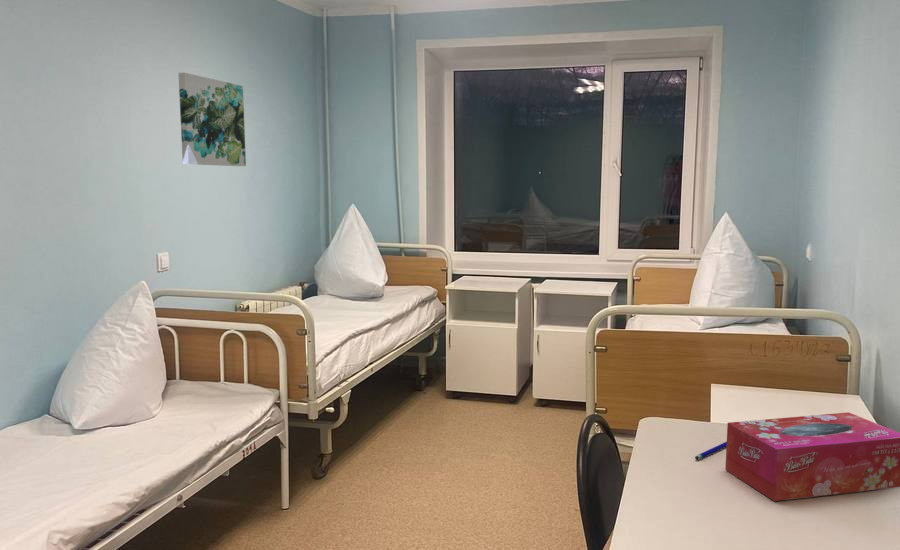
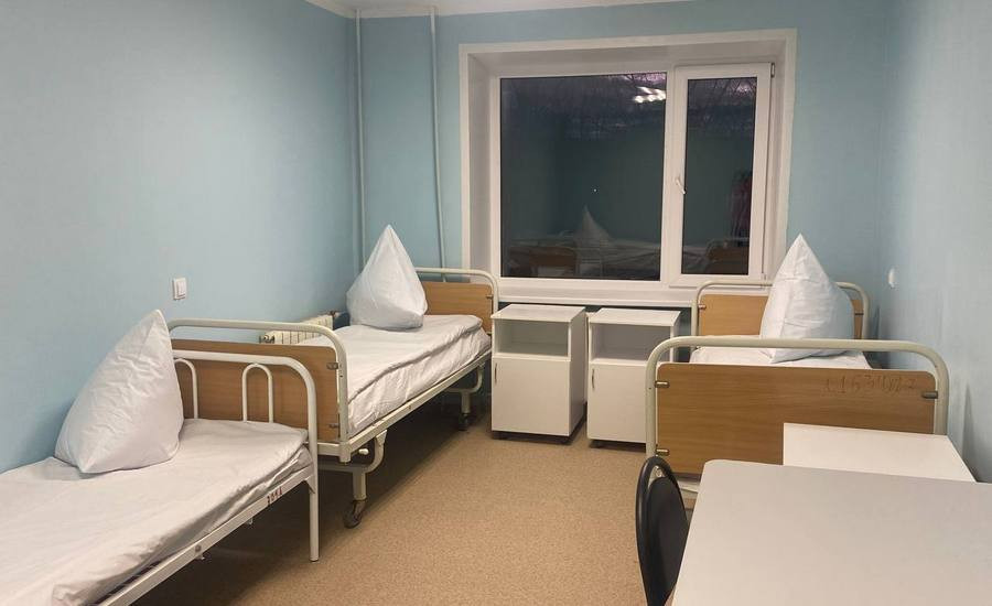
- tissue box (814, 453)
- pen (714, 449)
- wall art (214, 122)
